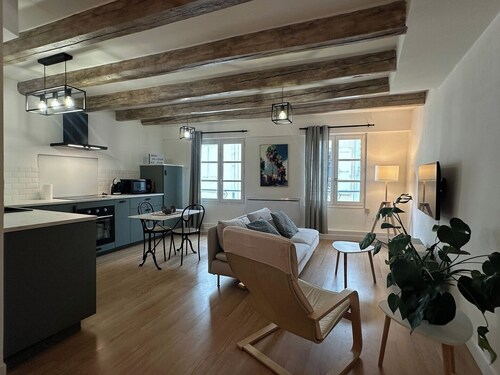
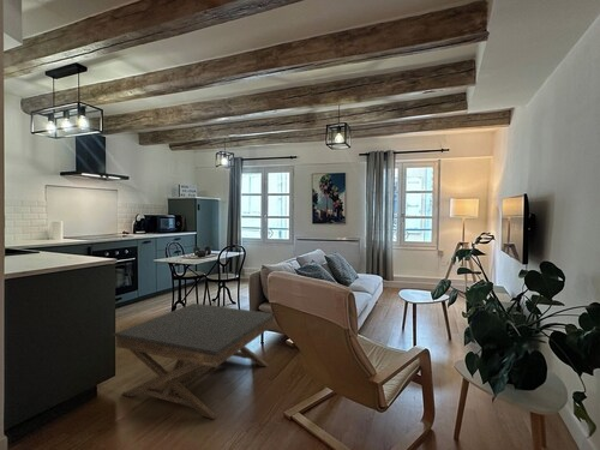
+ coffee table (202, 350)
